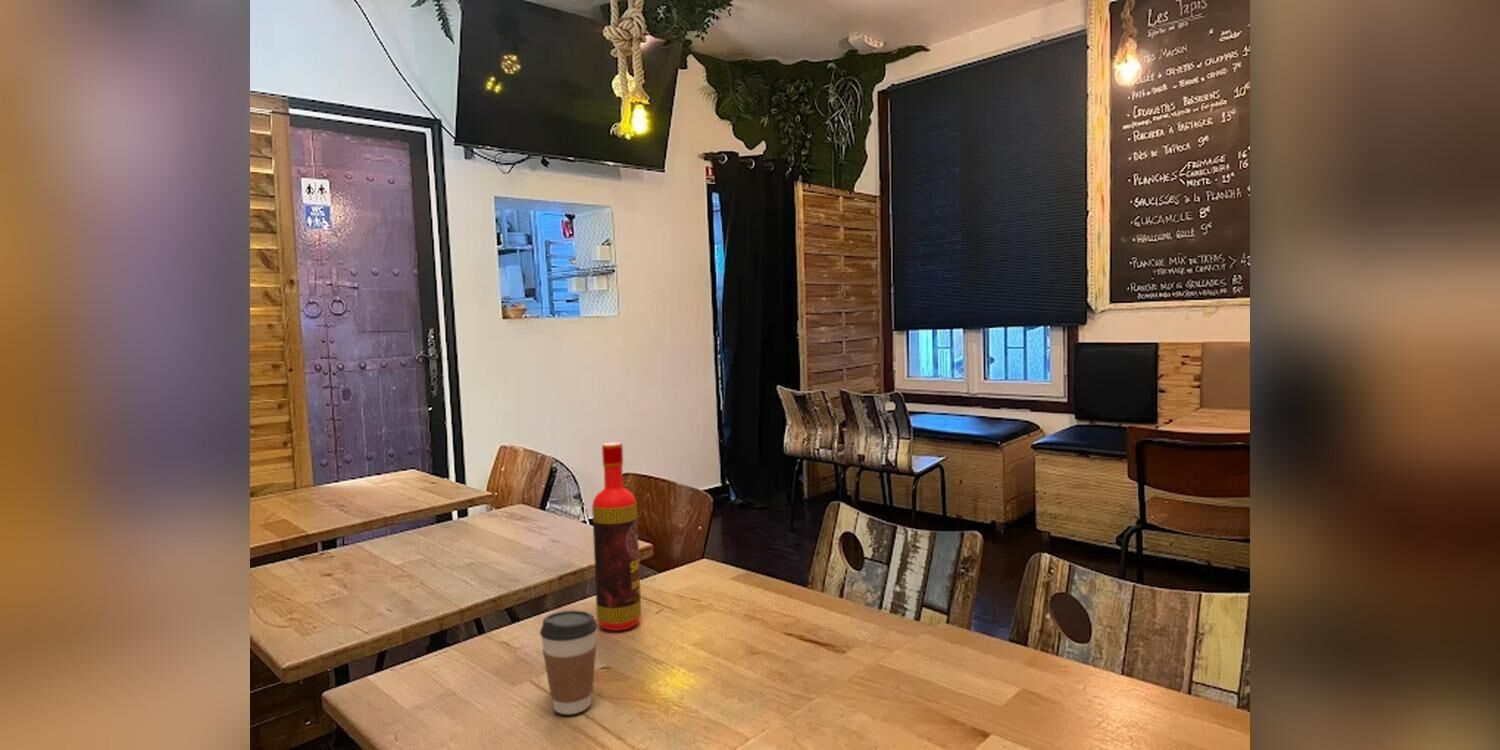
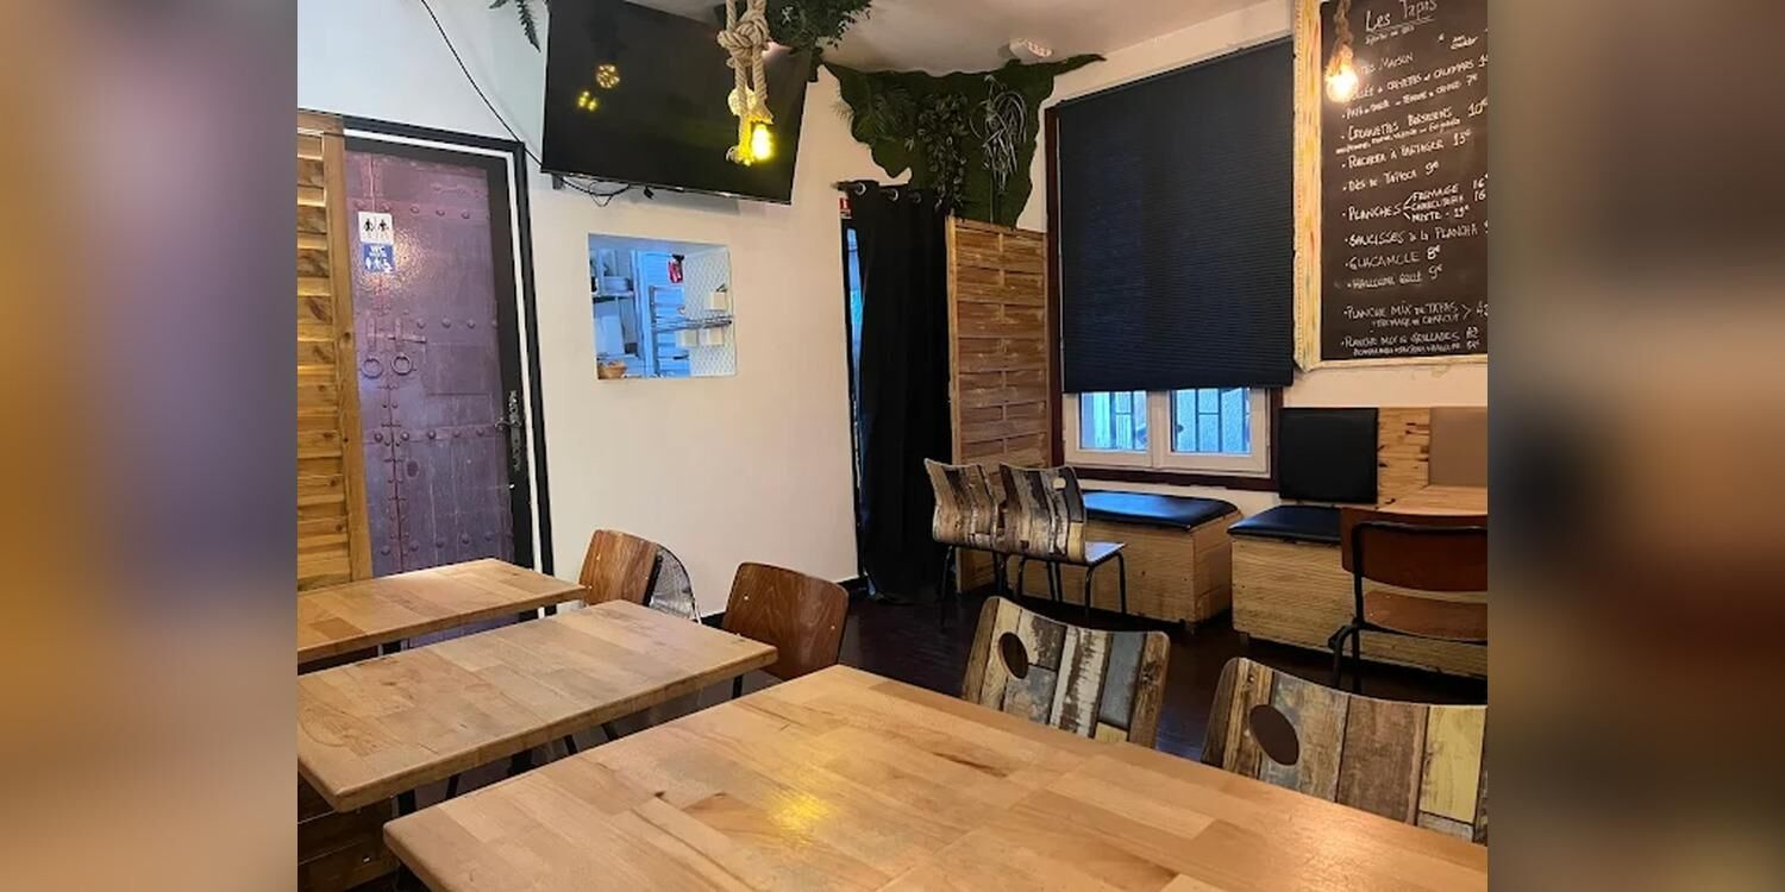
- coffee cup (570, 661)
- bottle (615, 534)
